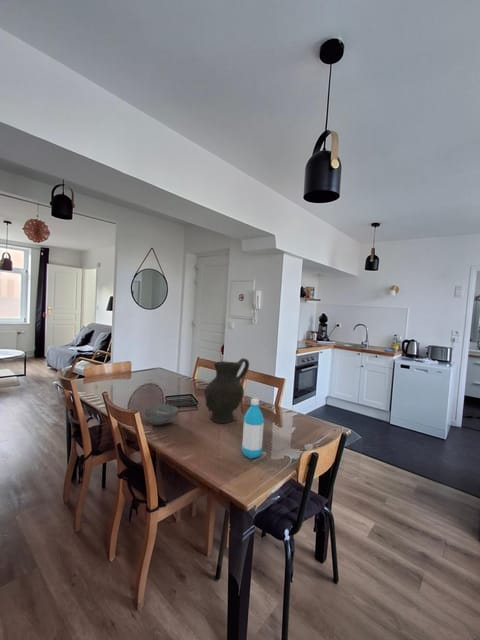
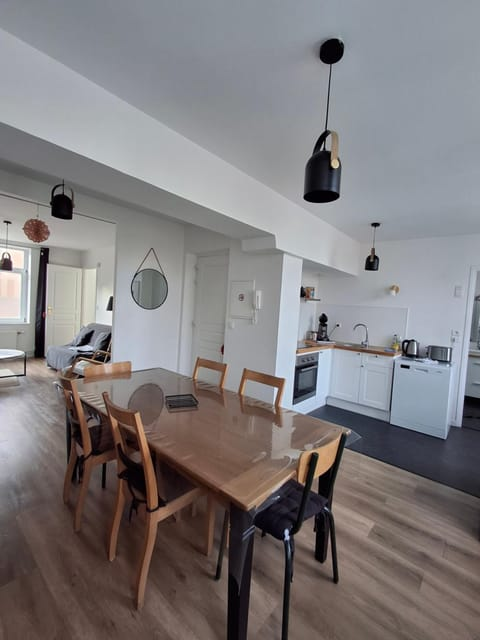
- decorative vase (227, 389)
- water bottle (253, 427)
- bowl (160, 415)
